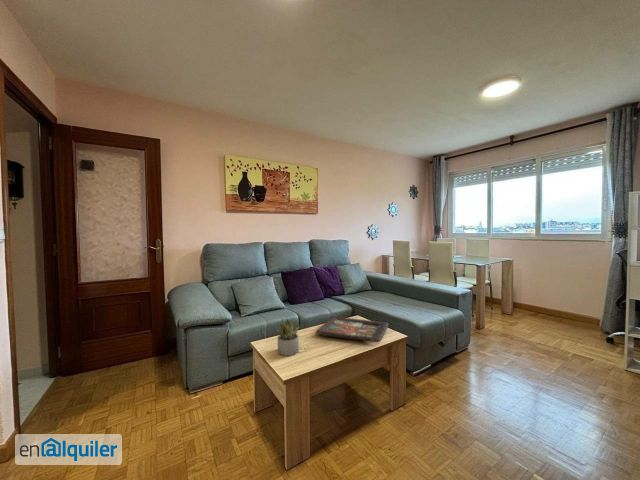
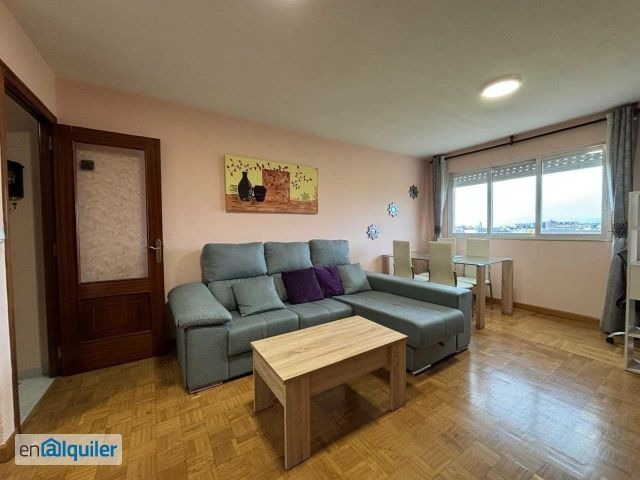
- decorative tray (353, 328)
- succulent plant (288, 334)
